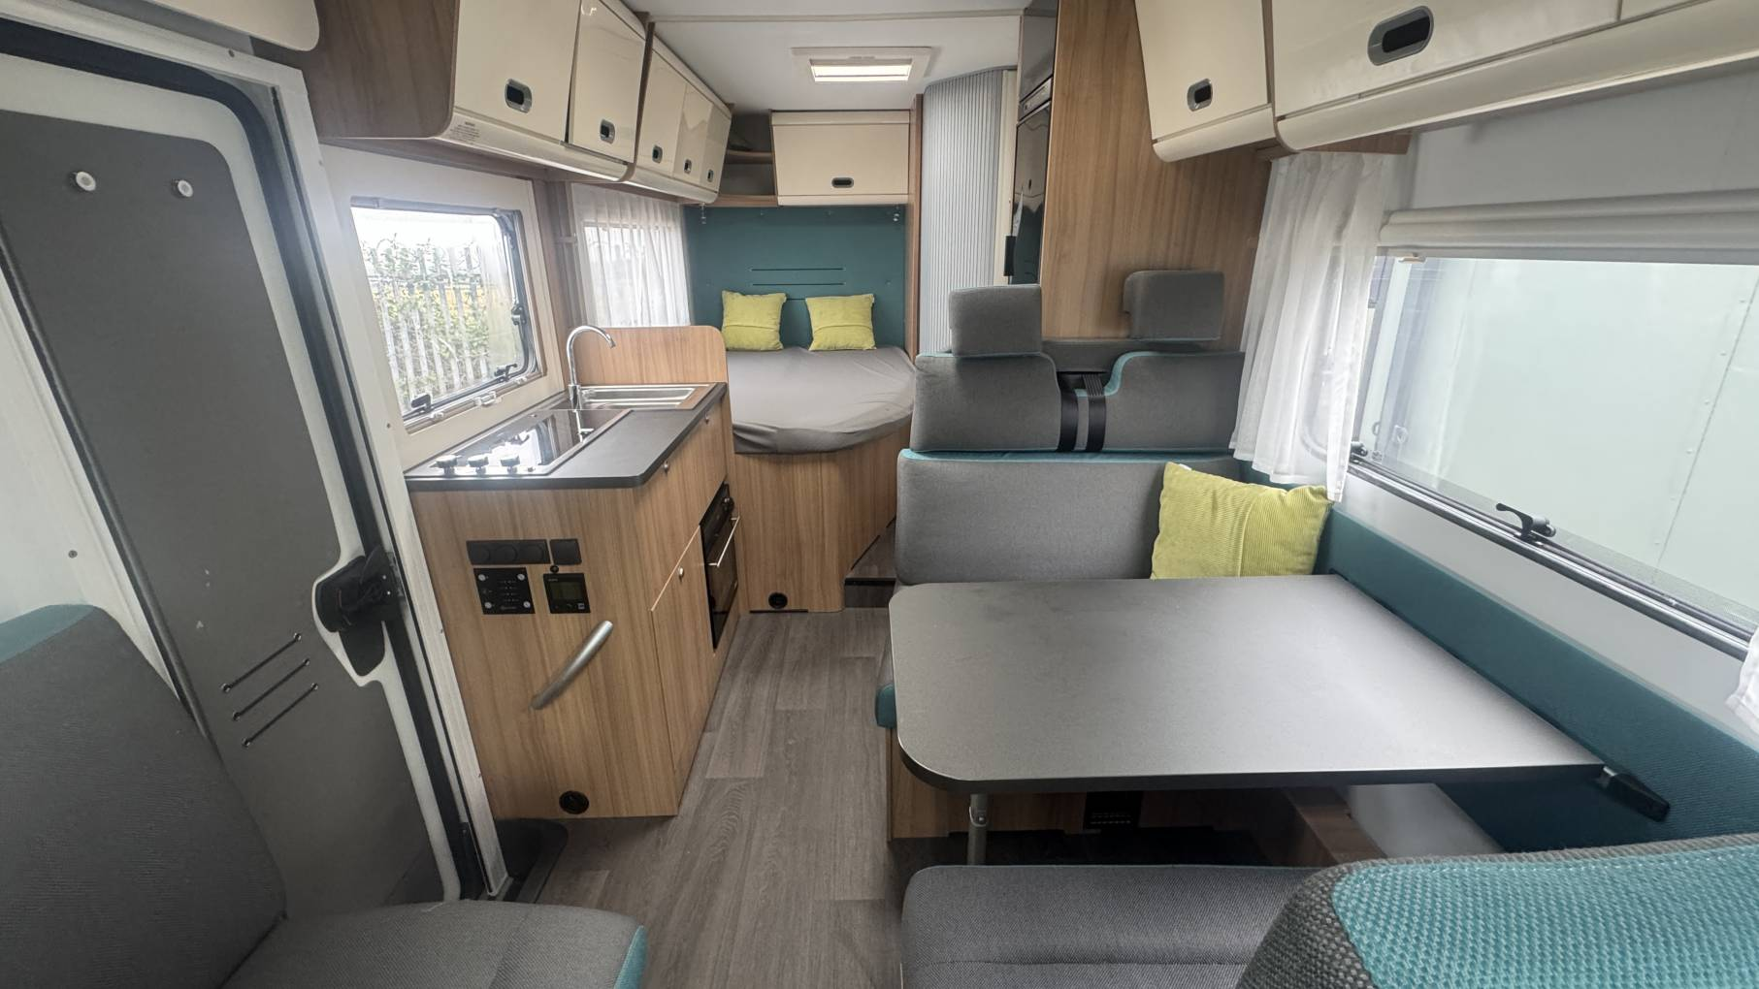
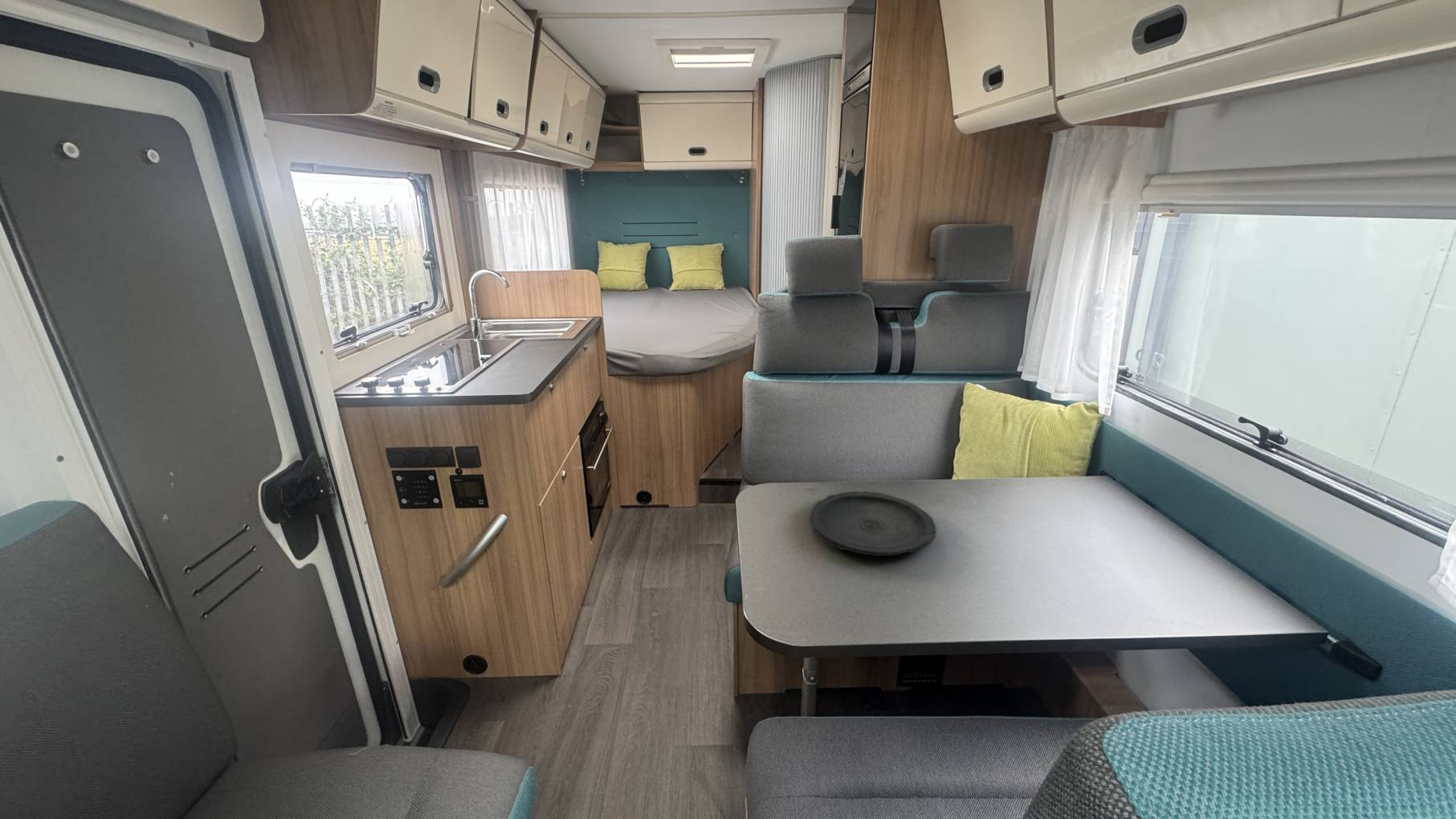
+ plate (870, 523)
